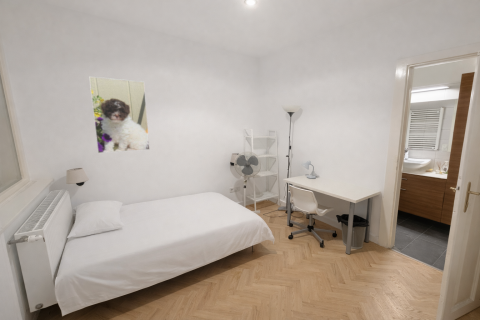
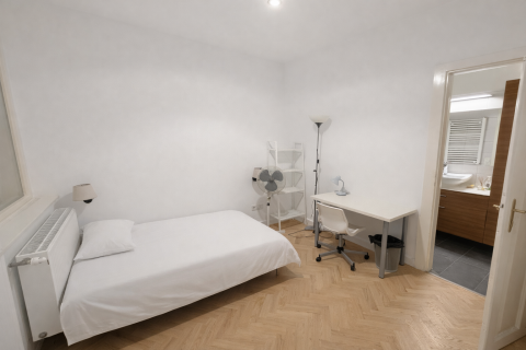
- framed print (121, 116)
